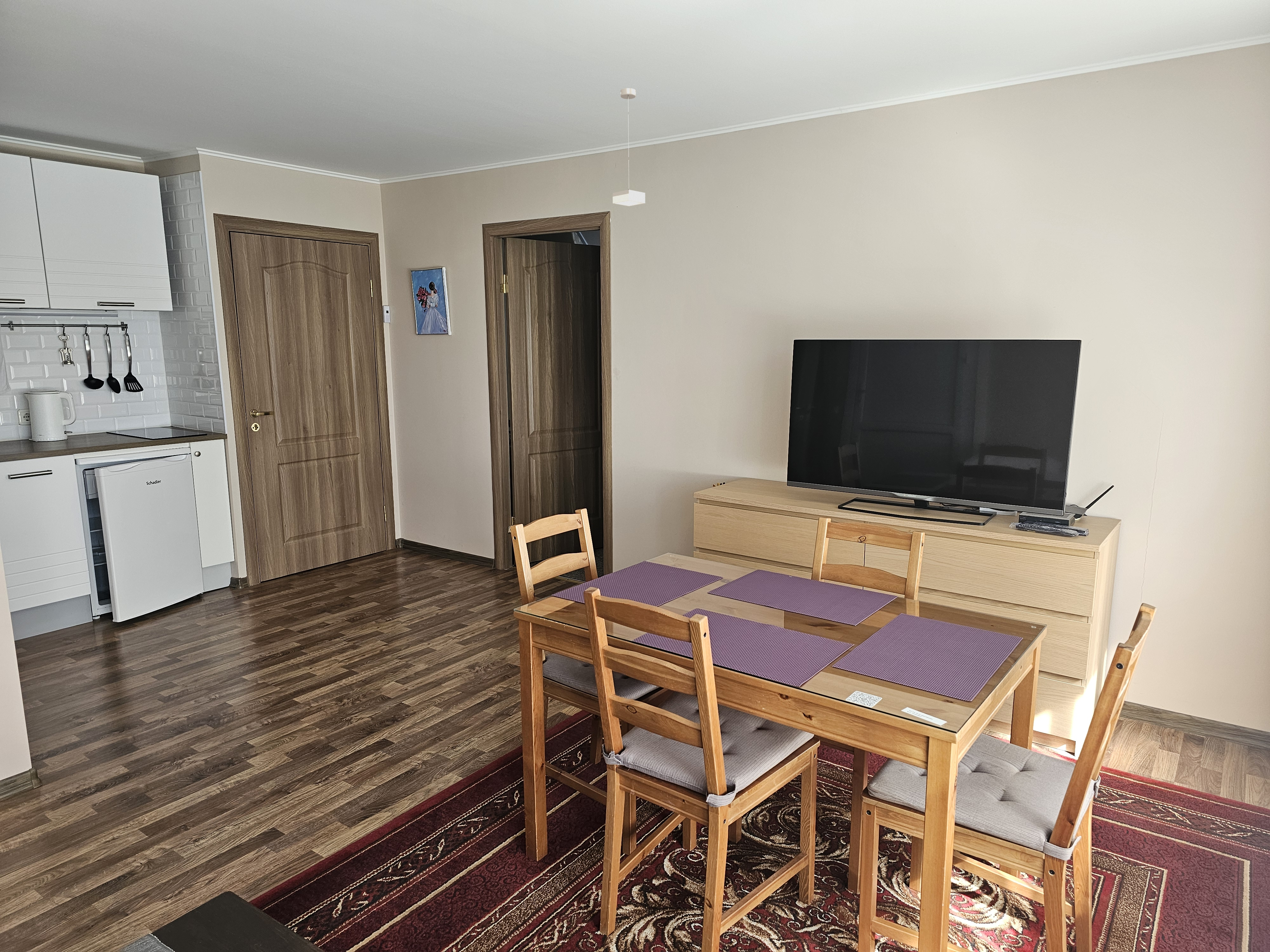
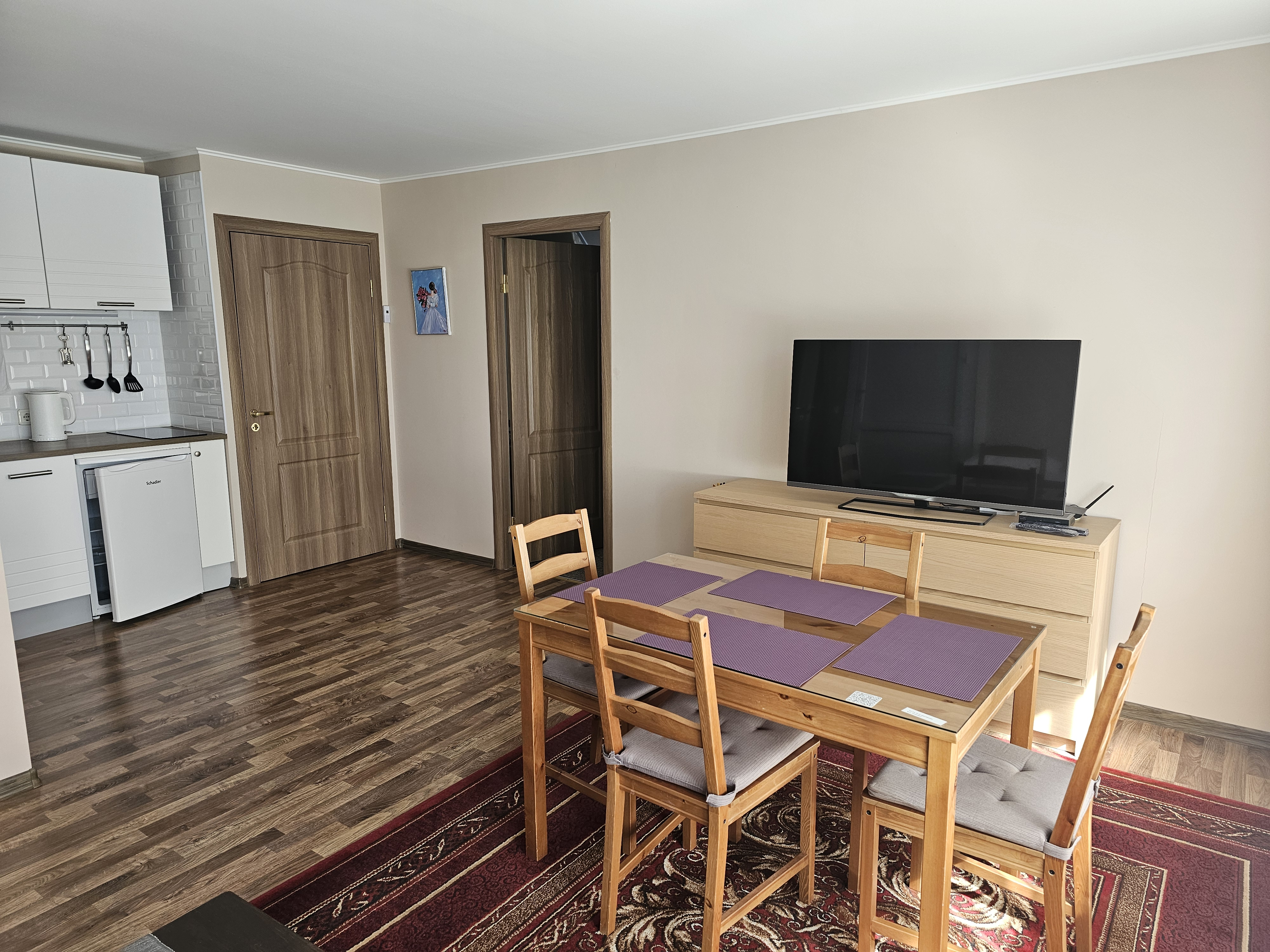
- pendant lamp (628, 147)
